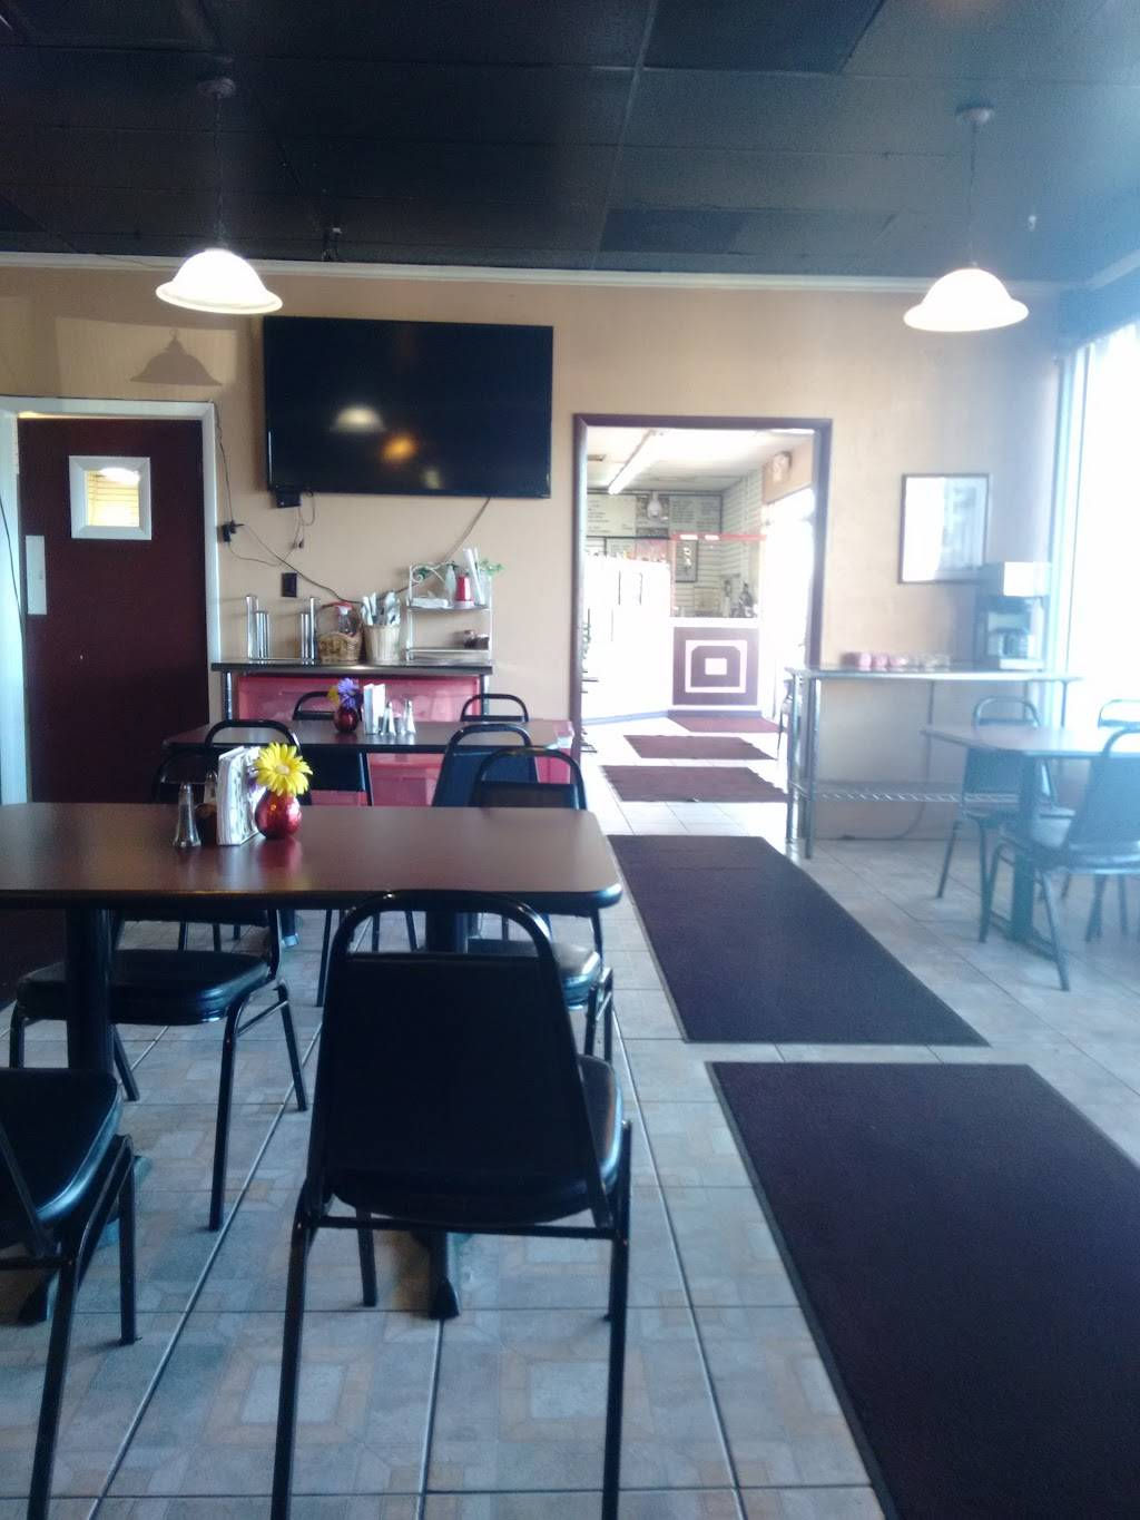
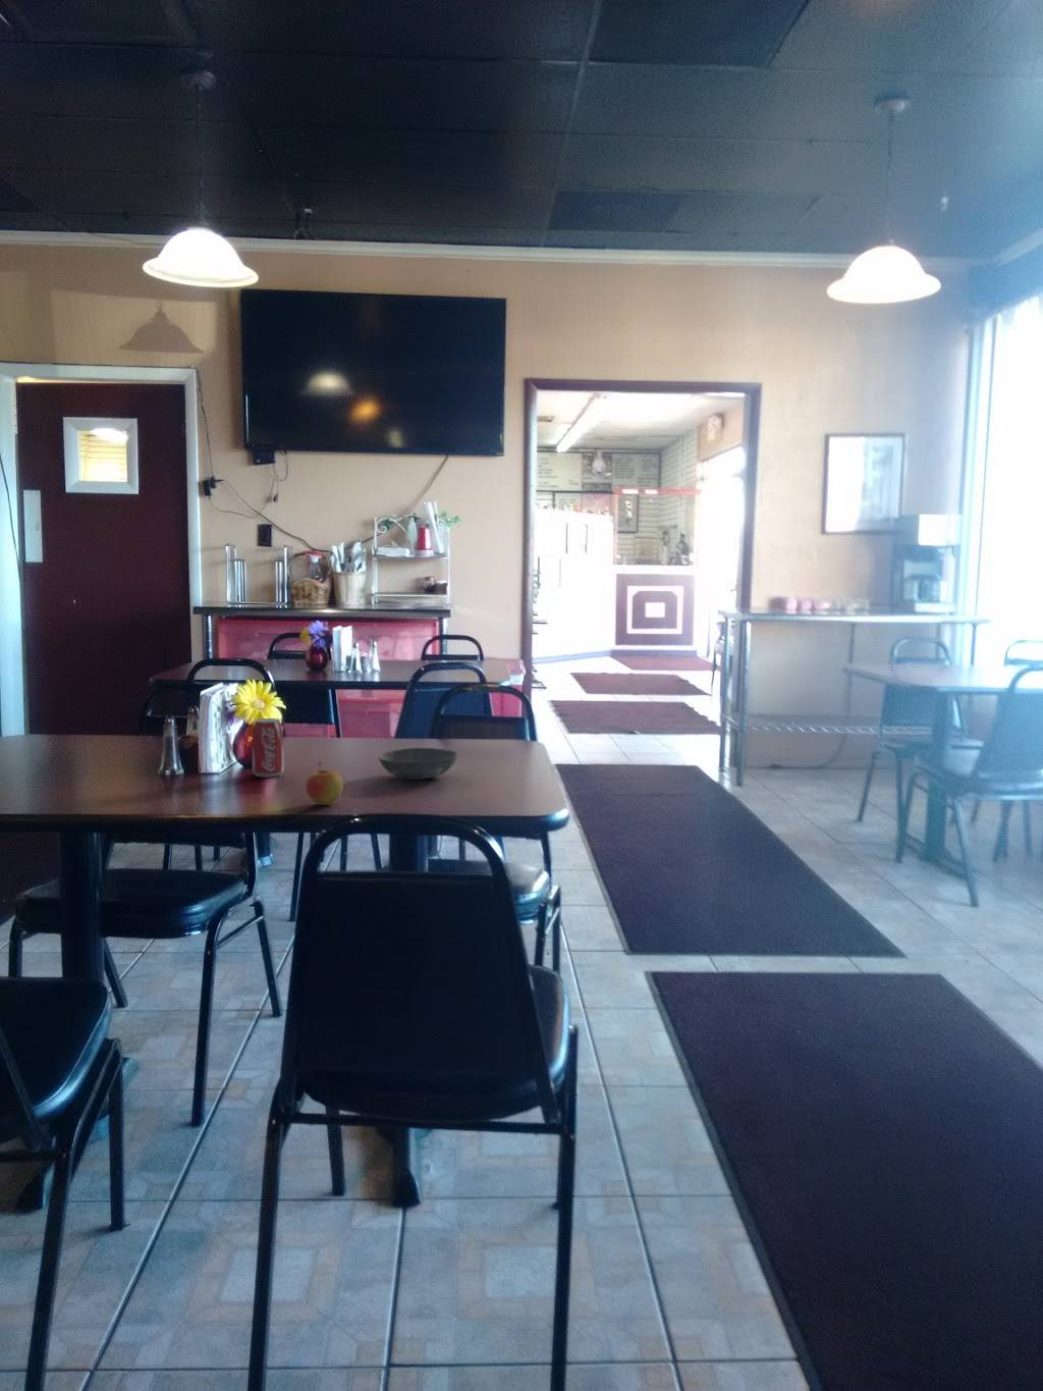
+ apple (324, 783)
+ beverage can (268, 746)
+ bowl (417, 764)
